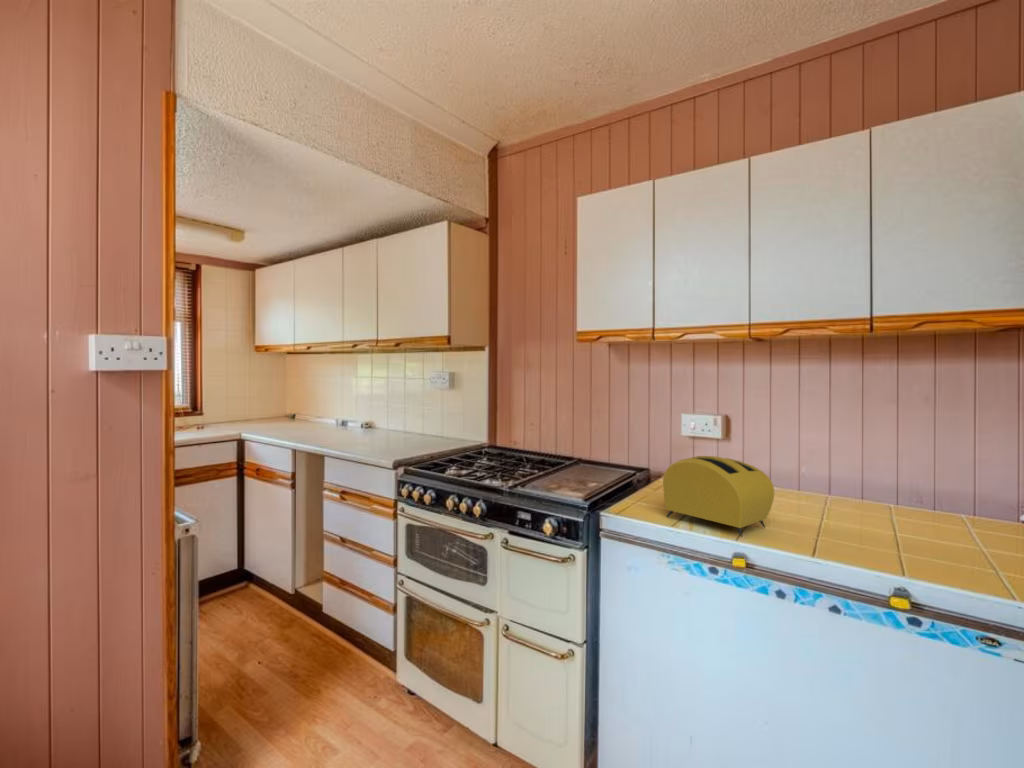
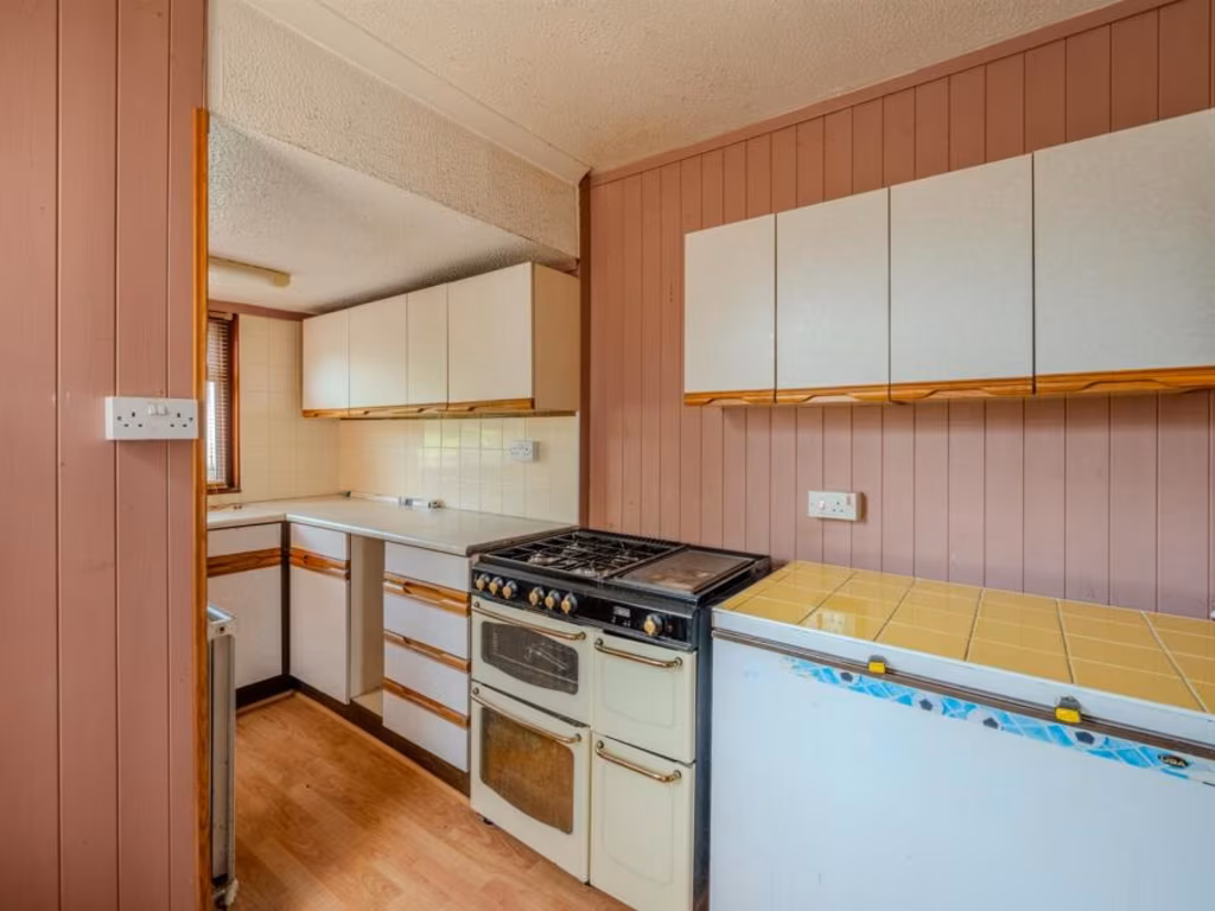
- toaster (712, 488)
